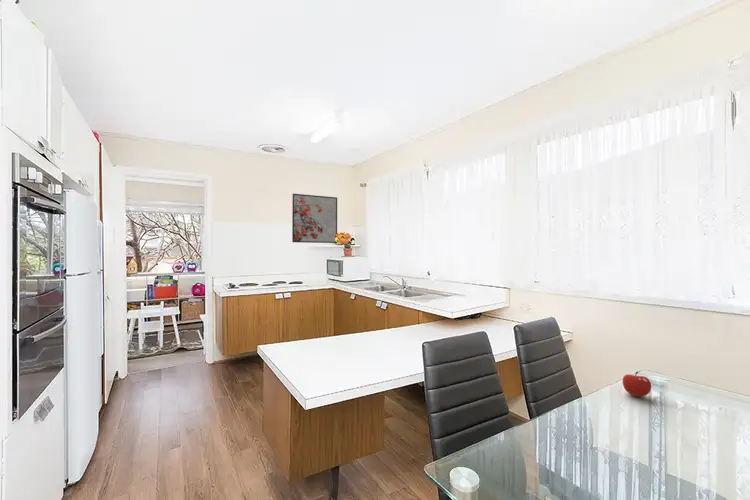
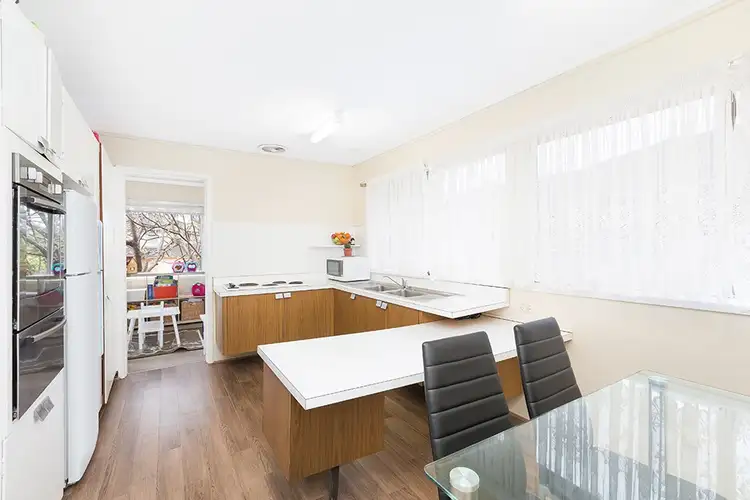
- fruit (636, 383)
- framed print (315, 219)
